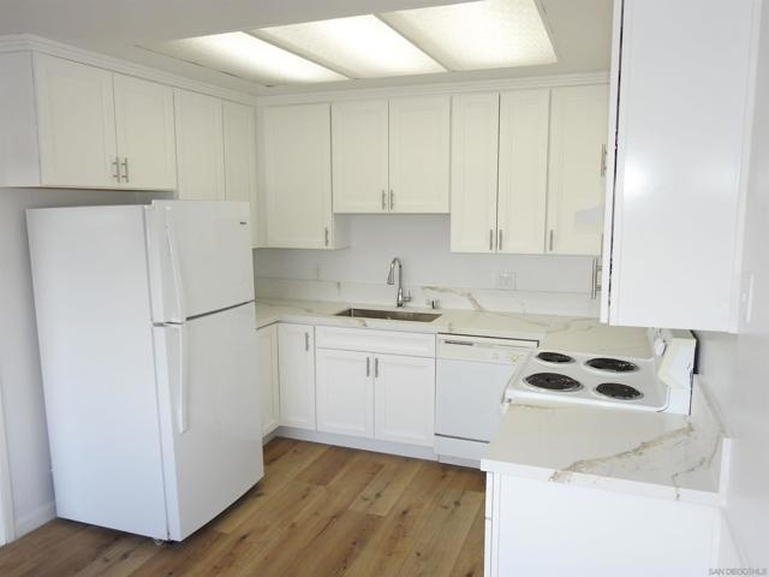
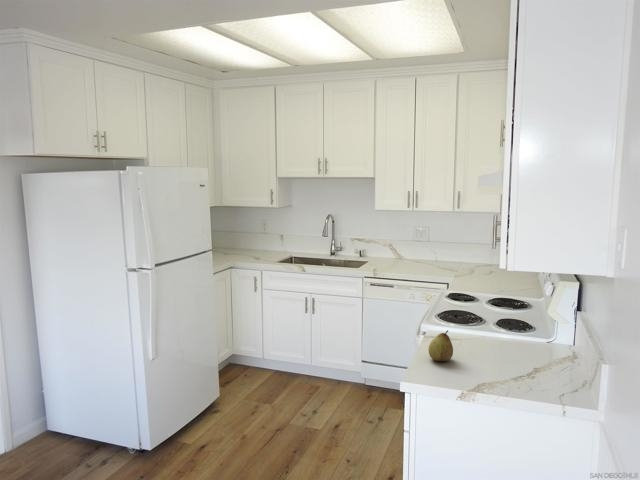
+ fruit (440, 344)
